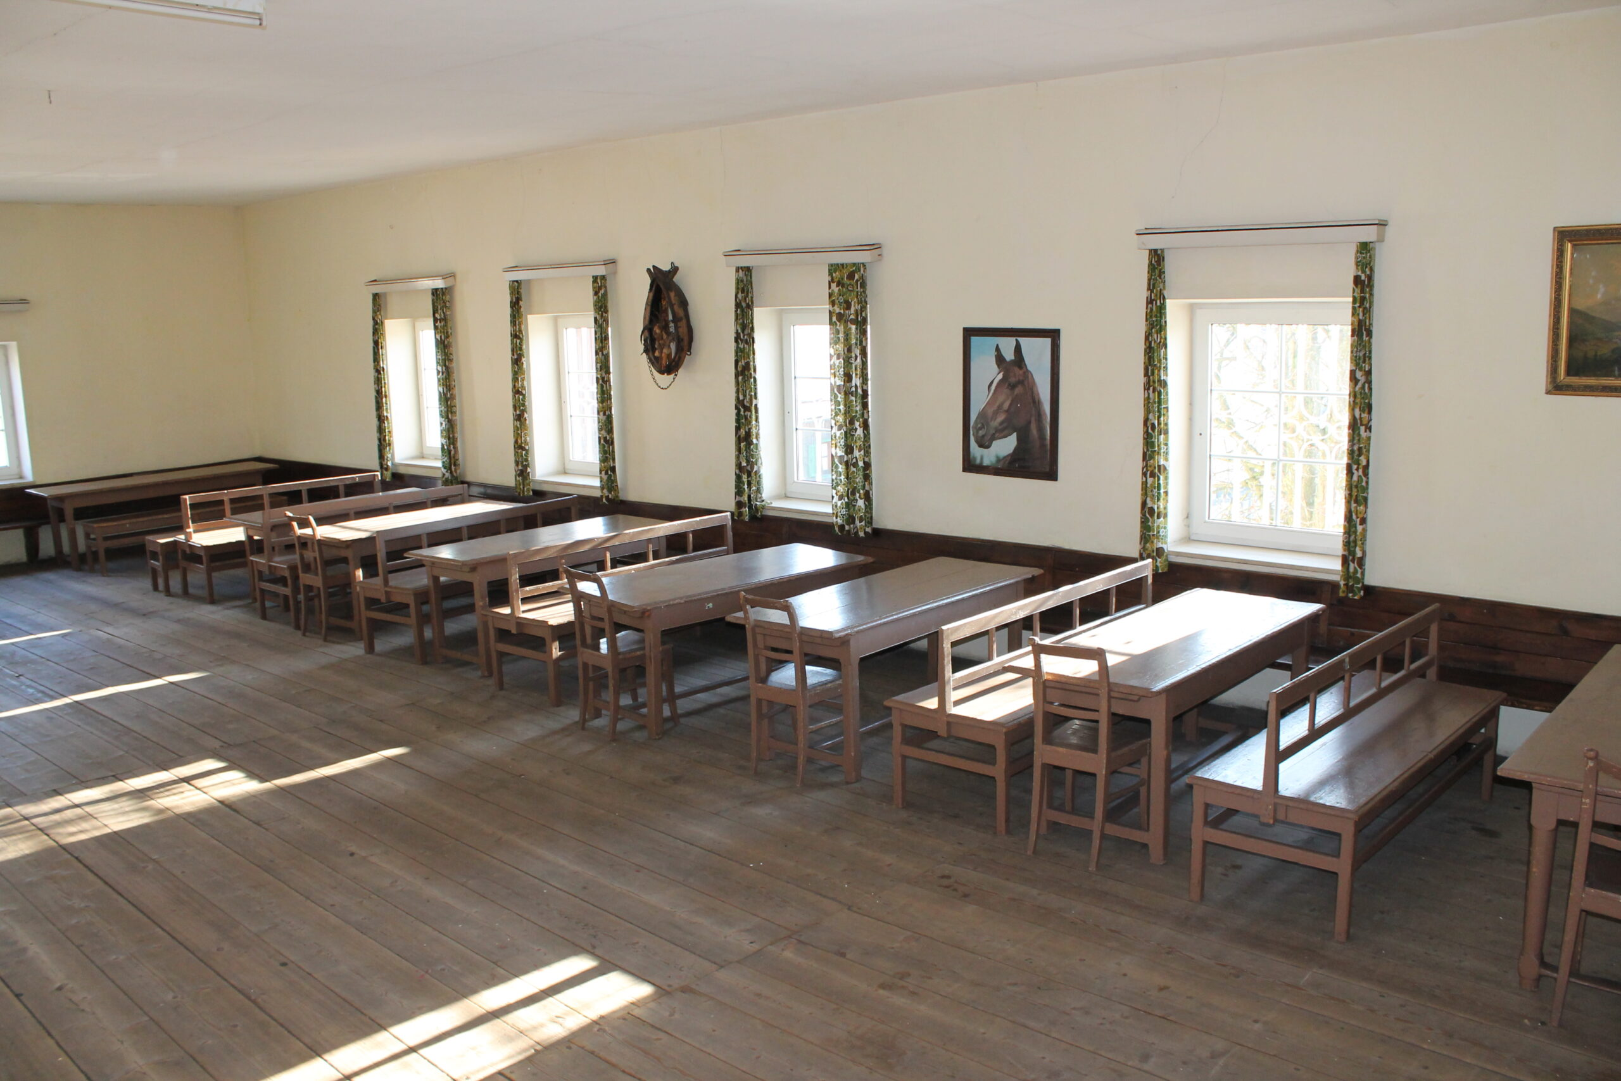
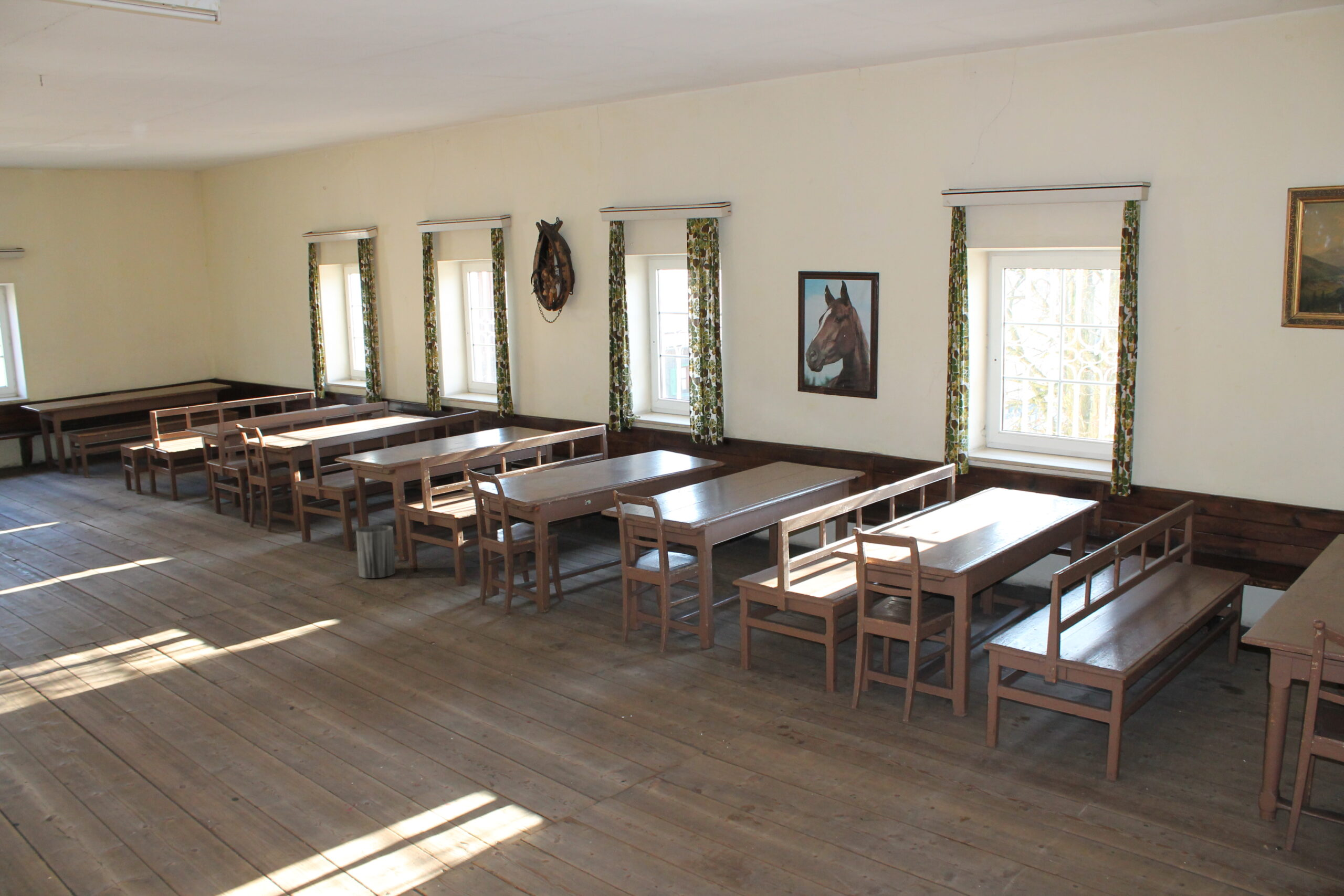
+ trash can (376, 551)
